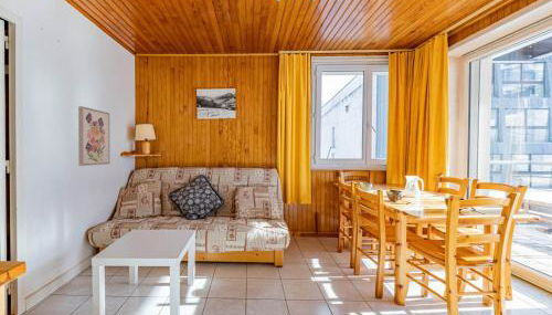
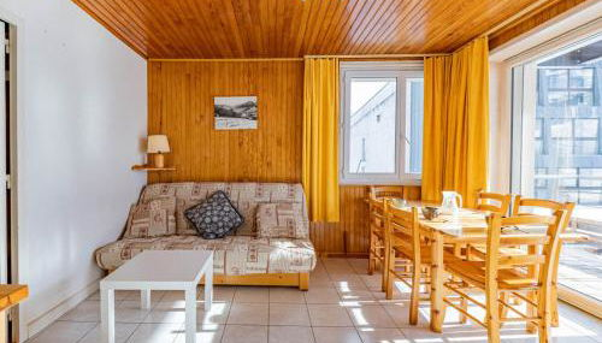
- wall art (95, 137)
